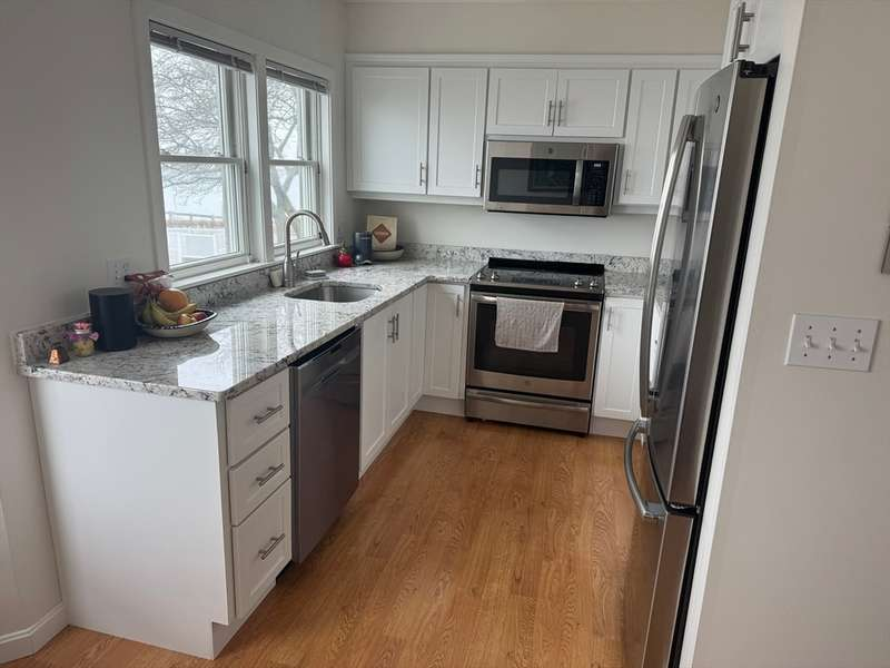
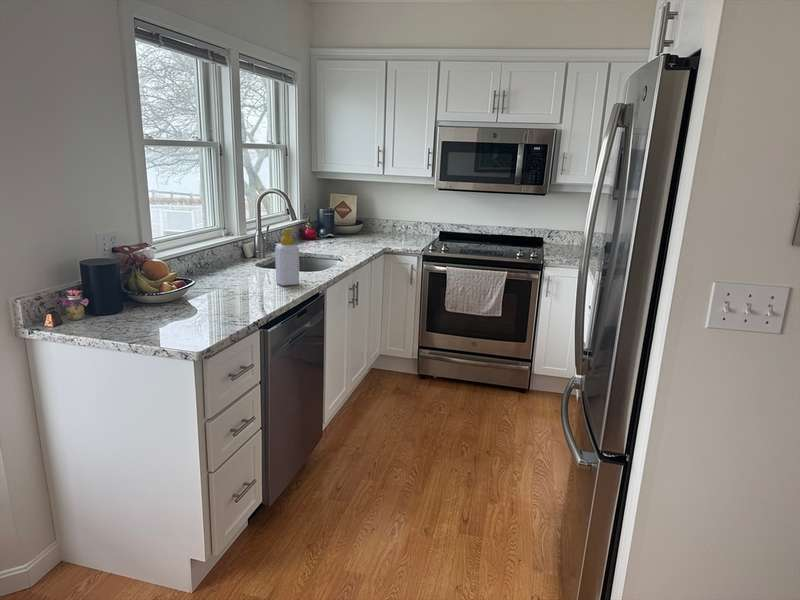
+ soap bottle (287, 256)
